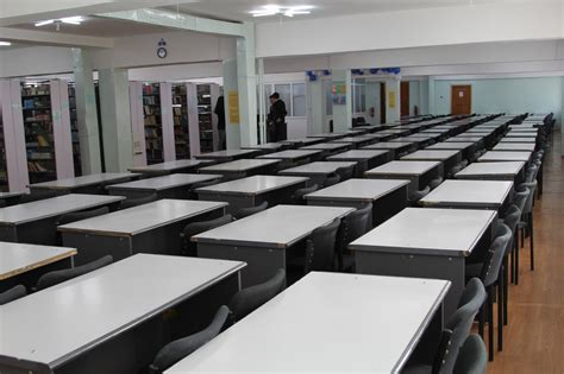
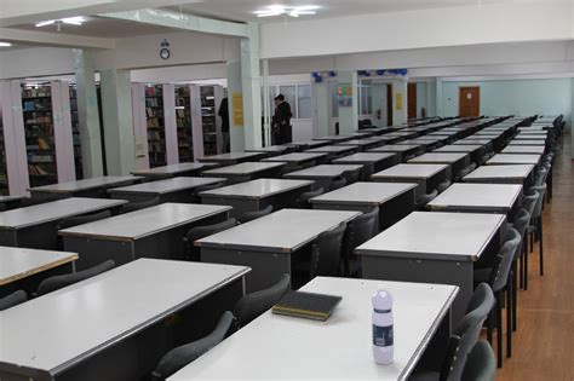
+ notepad (306, 304)
+ water bottle (383, 323)
